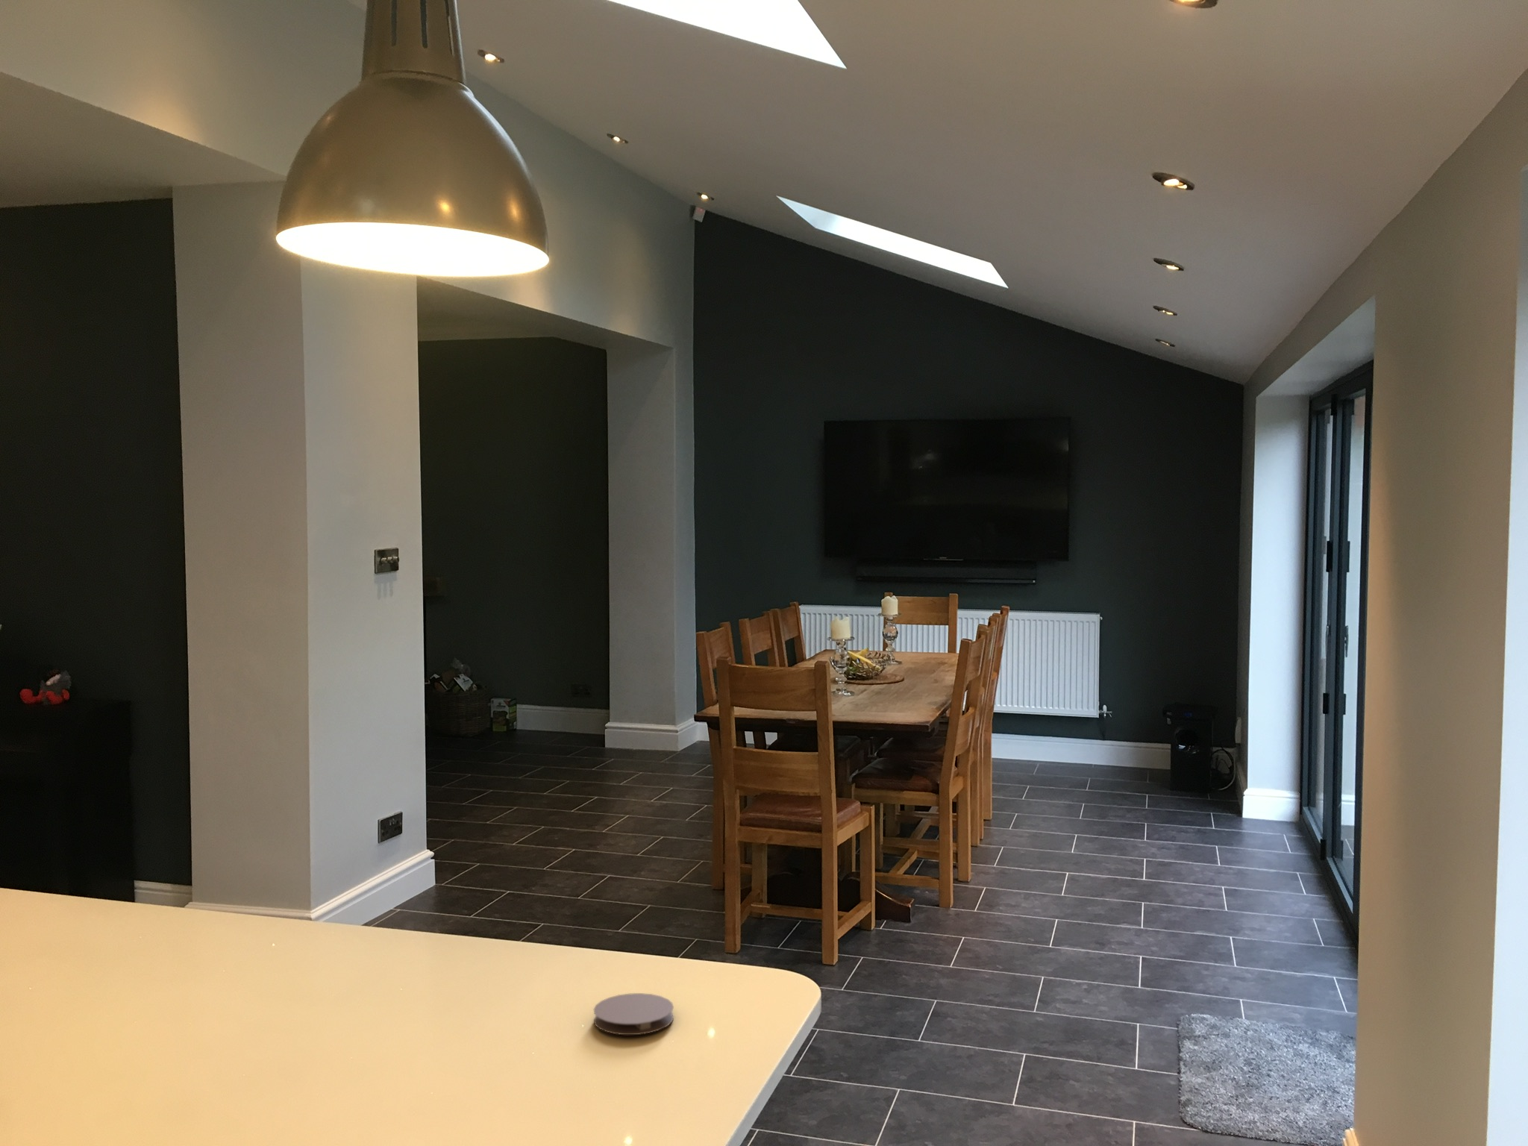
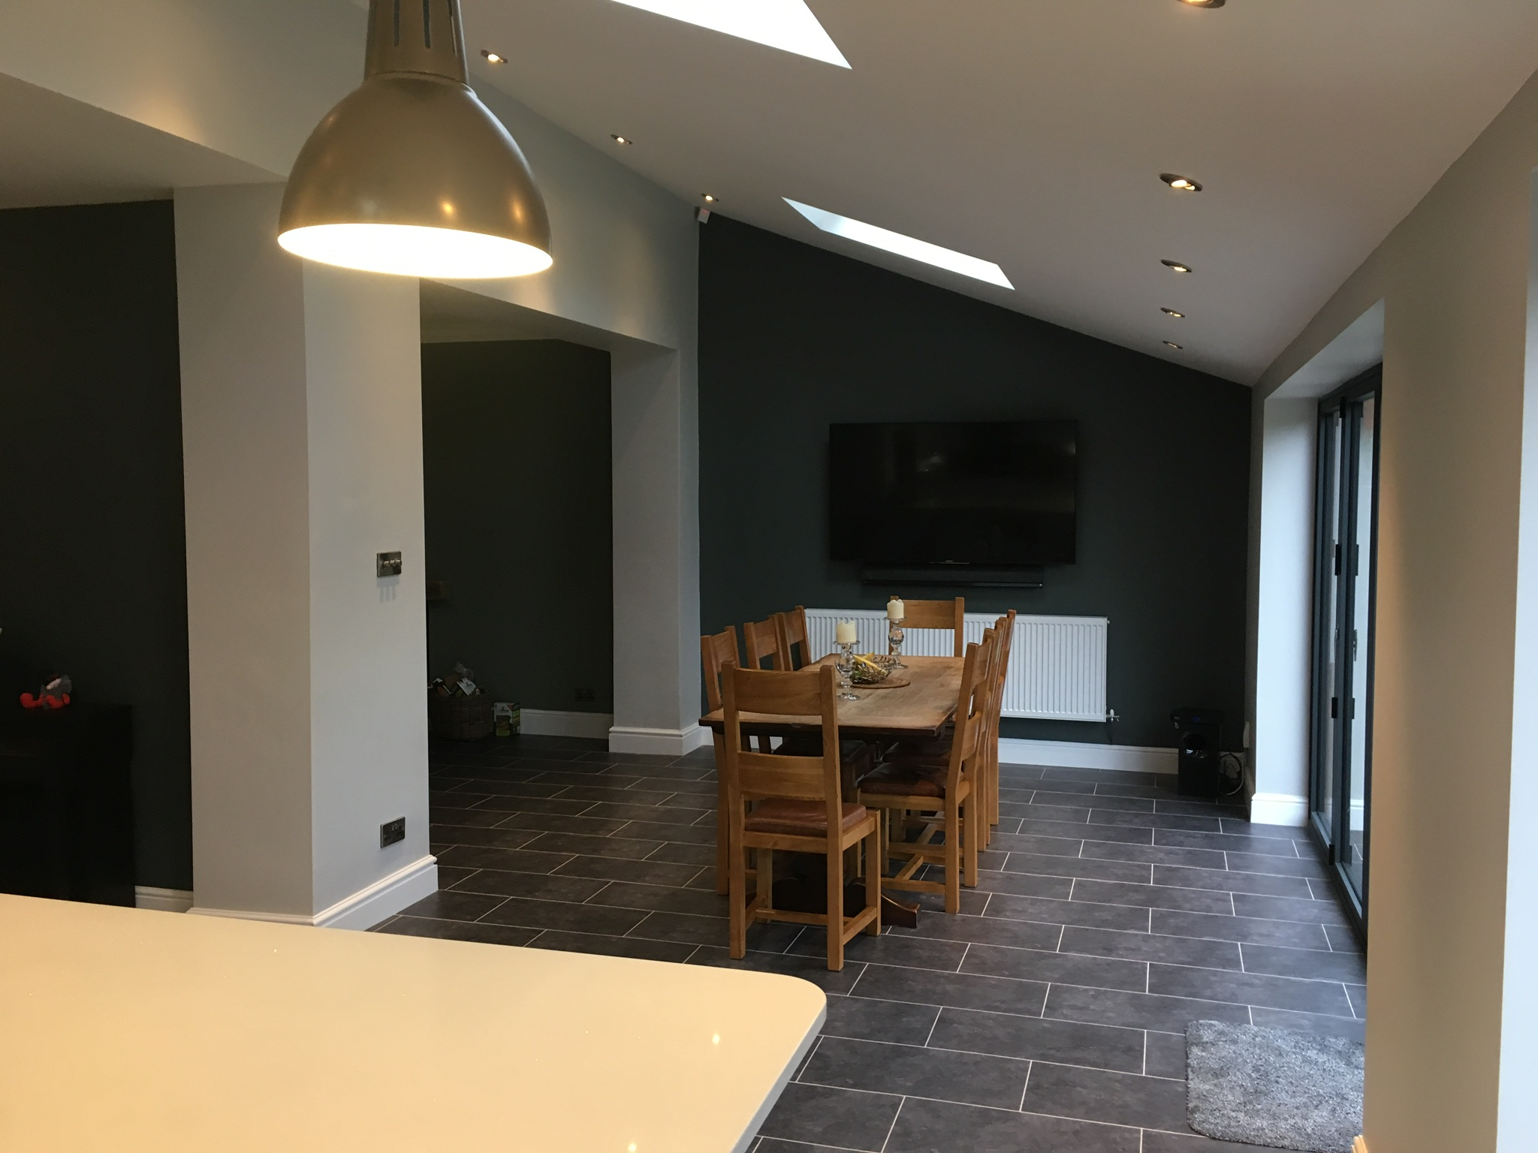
- coaster (633, 1014)
